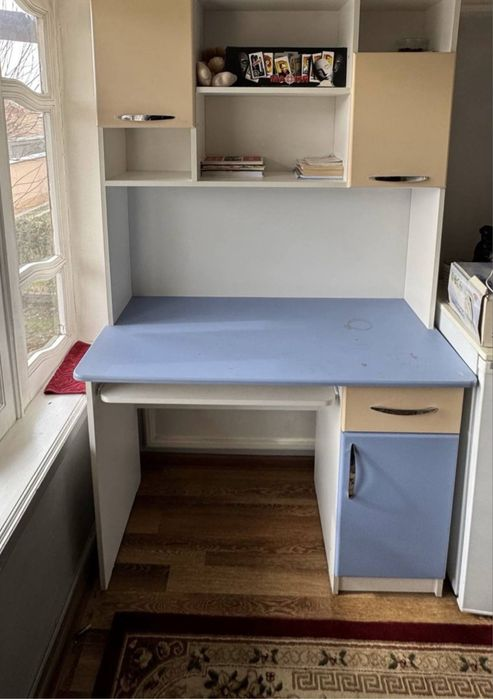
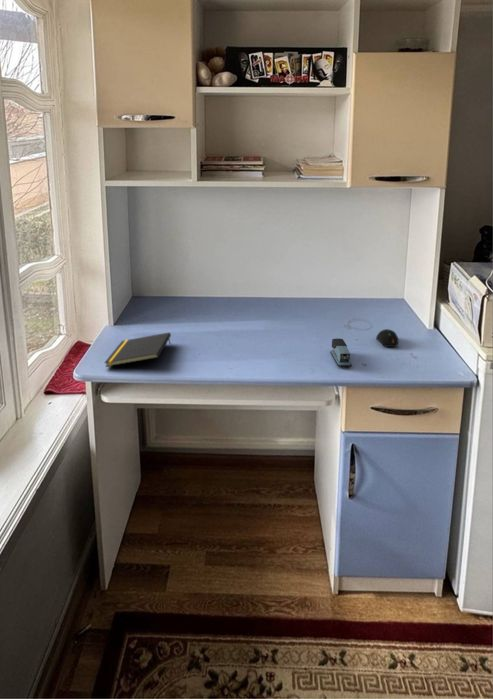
+ computer mouse (387, 336)
+ stapler (340, 351)
+ notepad (139, 348)
